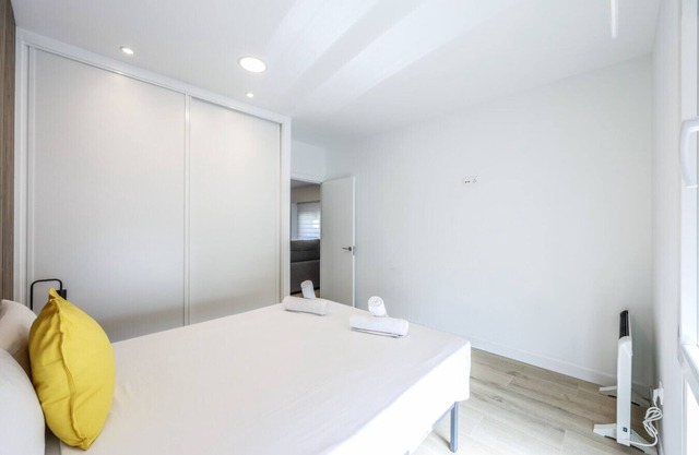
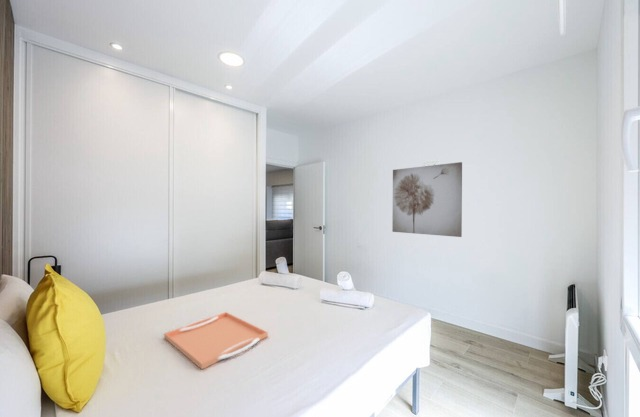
+ serving tray (216, 335)
+ wall art (424, 200)
